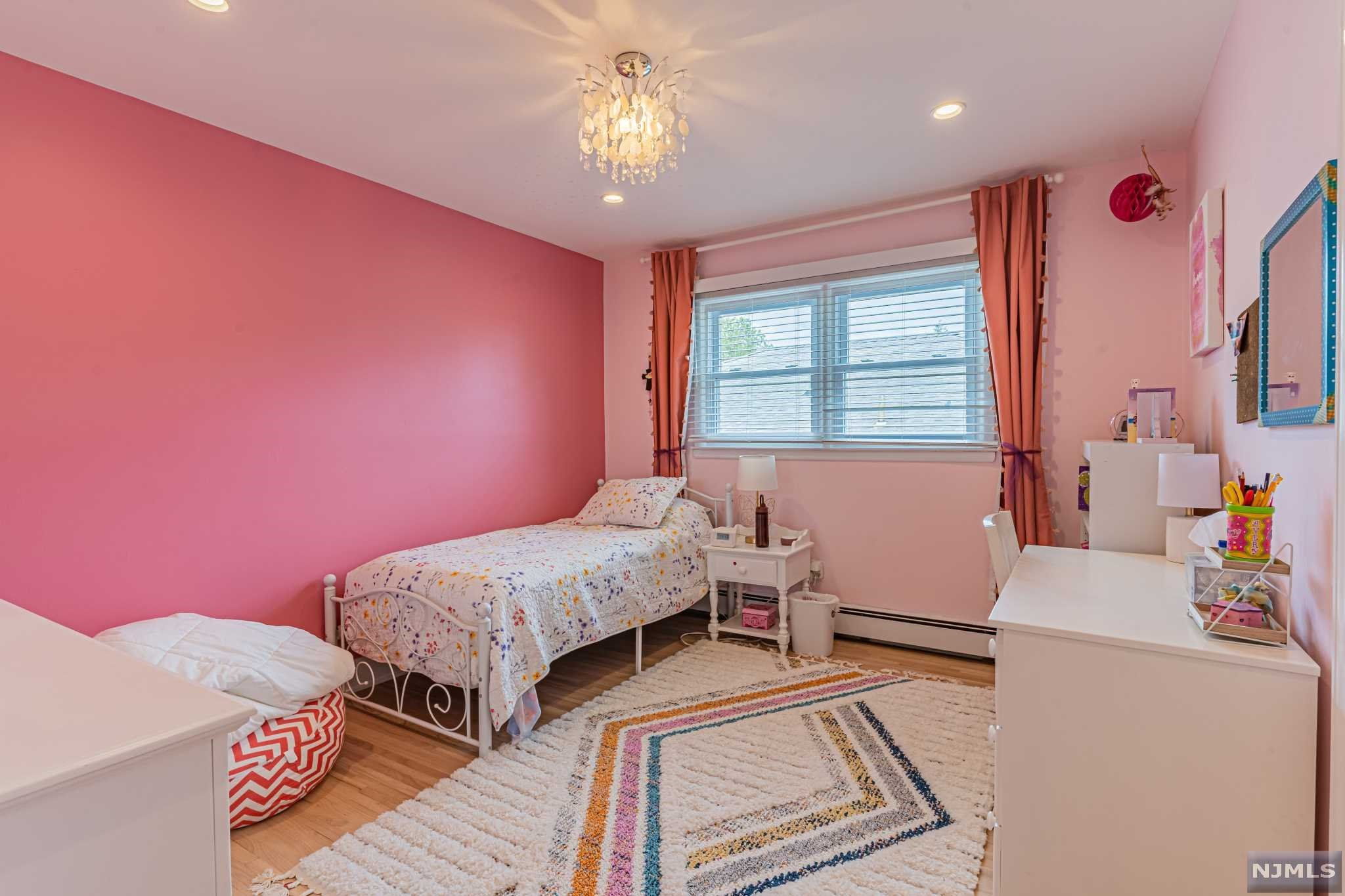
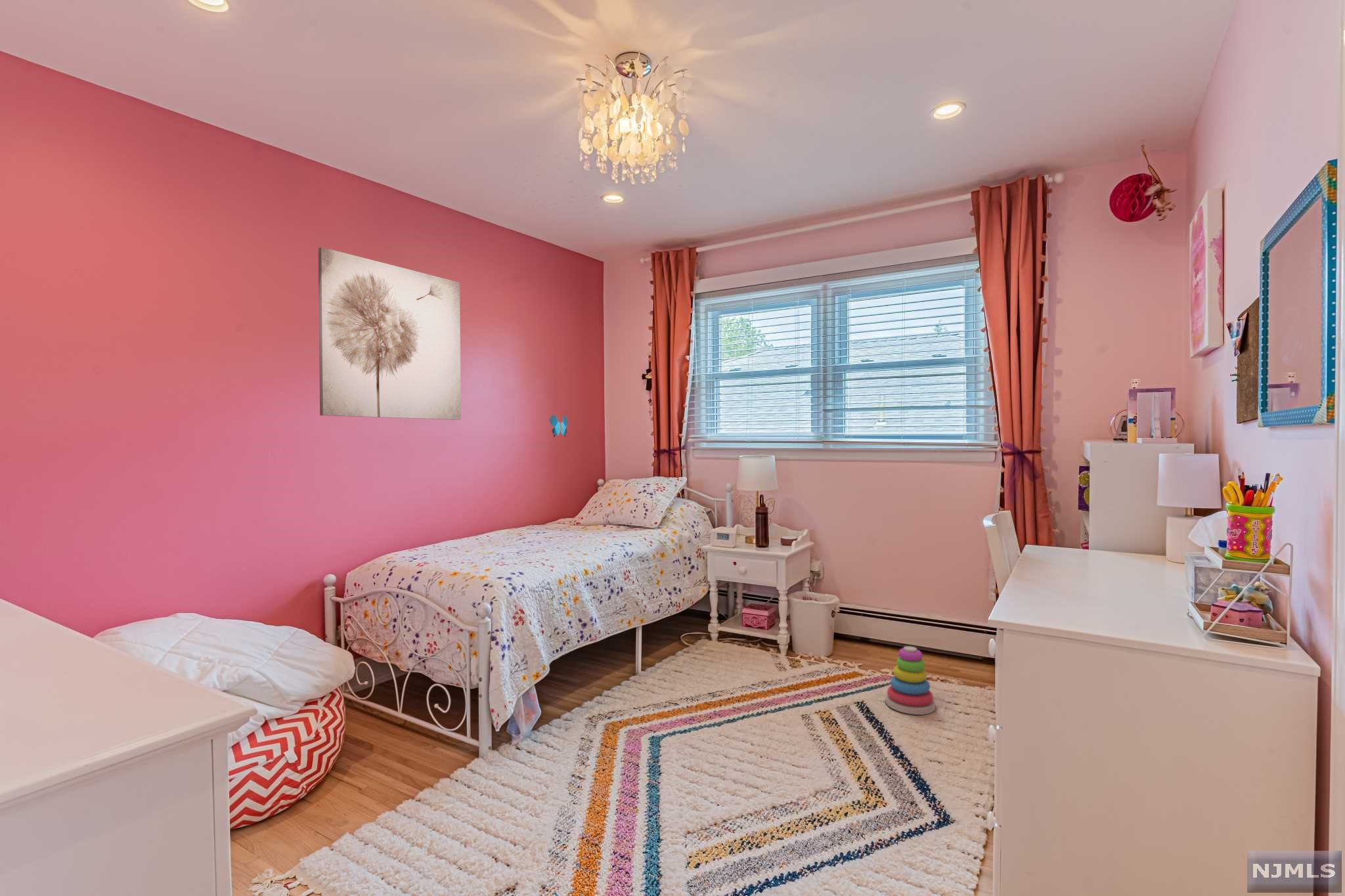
+ stacking toy (910, 676)
+ decorative butterfly (560, 425)
+ wall art (396, 342)
